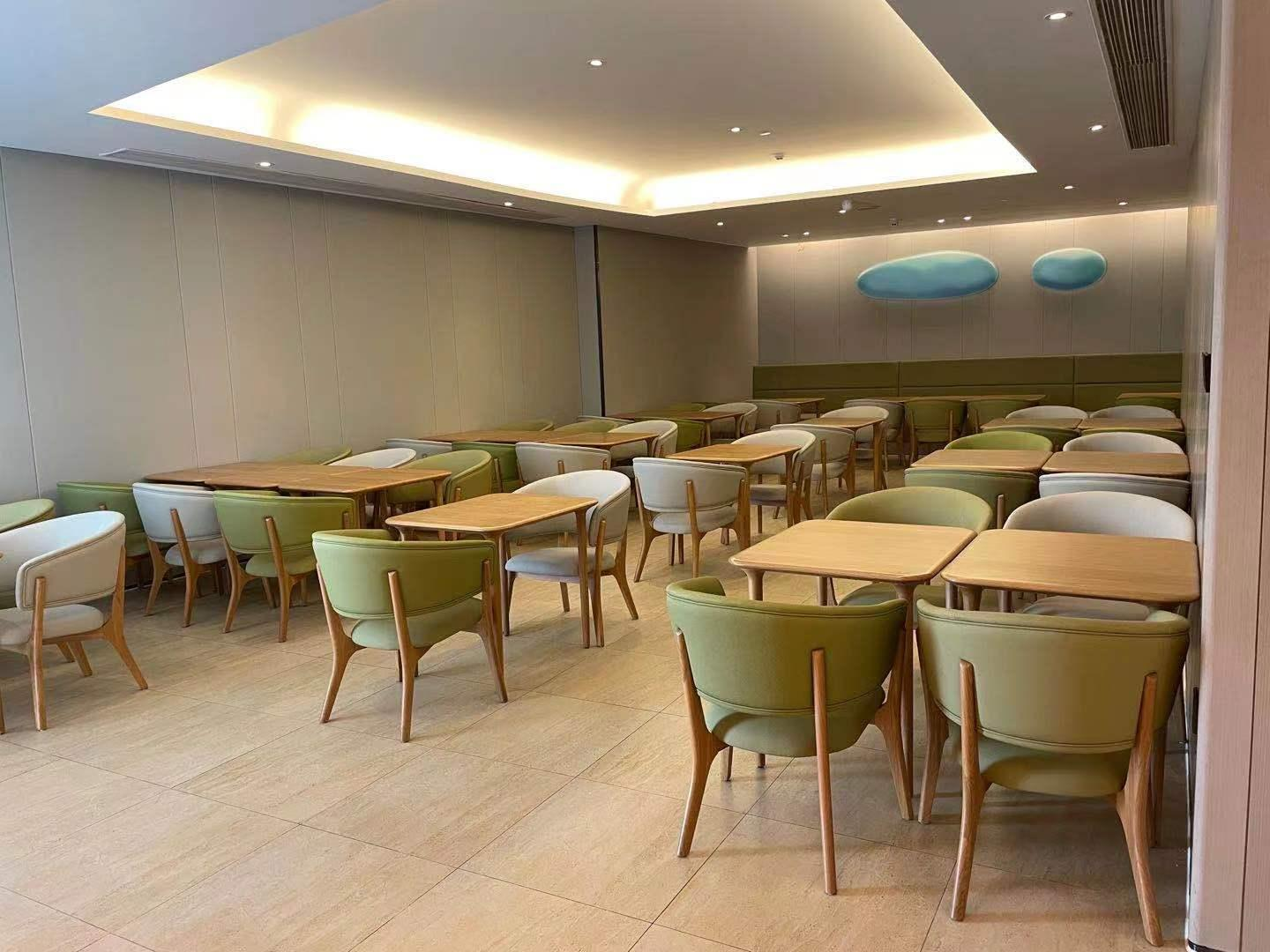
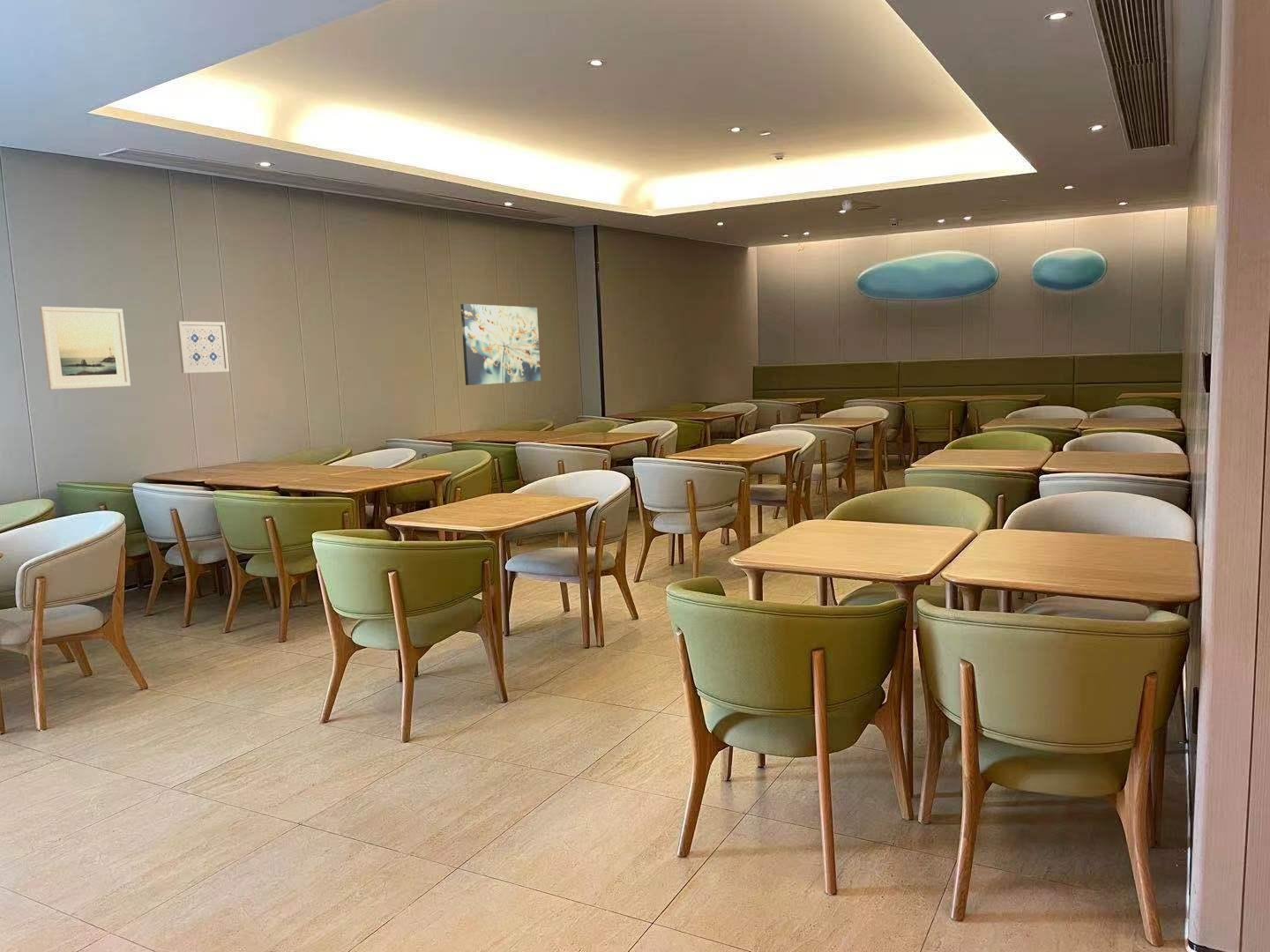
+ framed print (86, 347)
+ wall art (503, 344)
+ wall art (203, 346)
